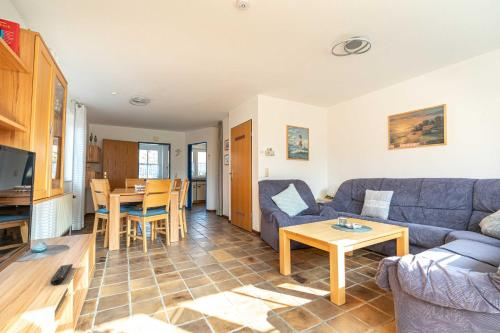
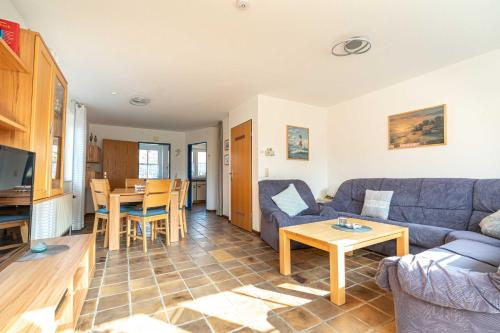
- remote control (62, 273)
